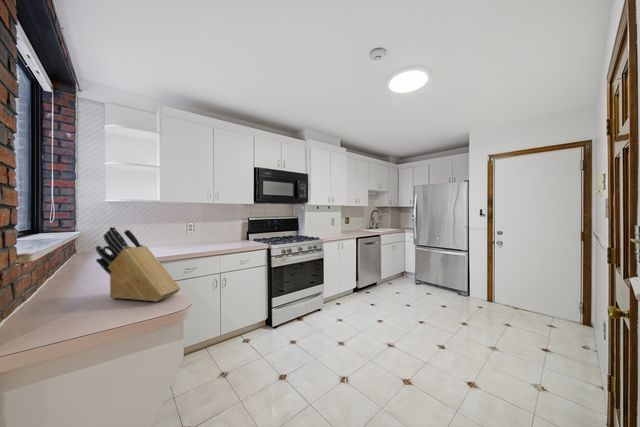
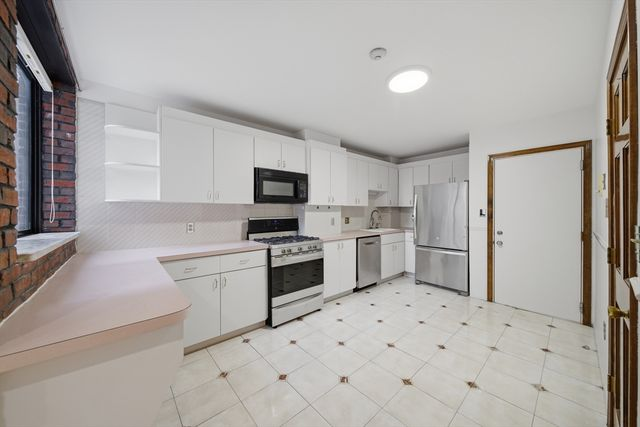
- knife block (137, 261)
